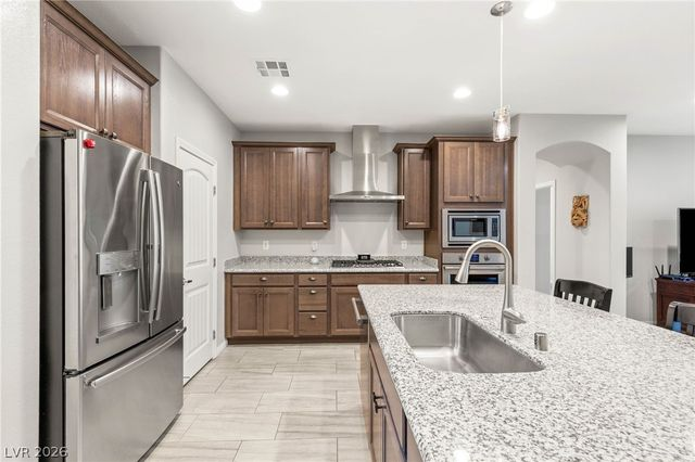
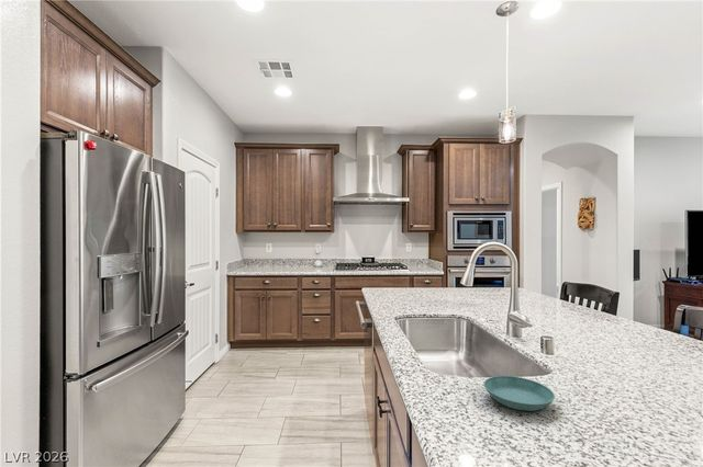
+ saucer (517, 394)
